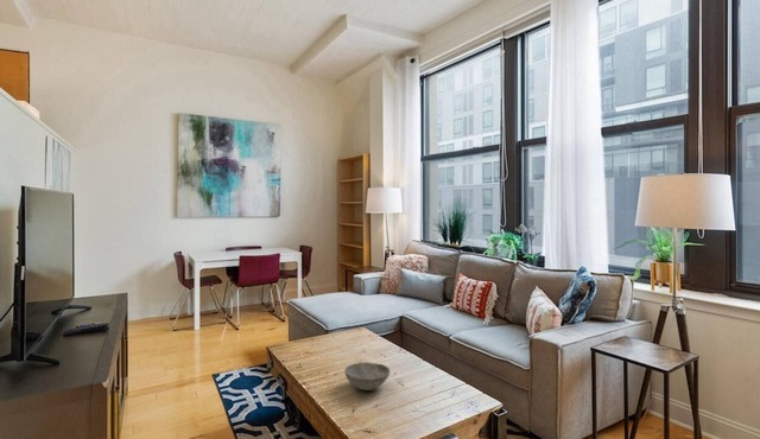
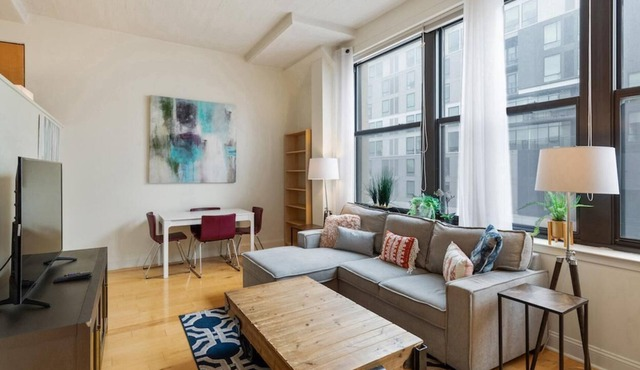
- bowl (367, 377)
